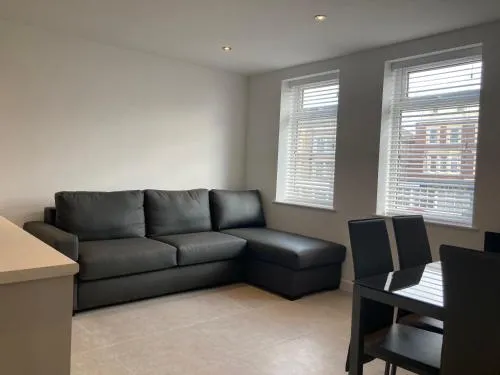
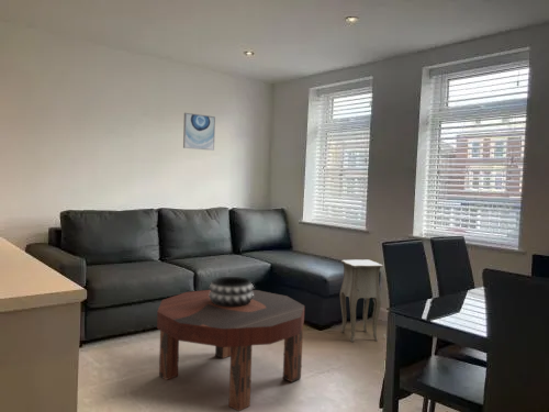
+ coffee table (229, 341)
+ wall art (199, 132)
+ side table (359, 298)
+ decorative bowl (231, 290)
